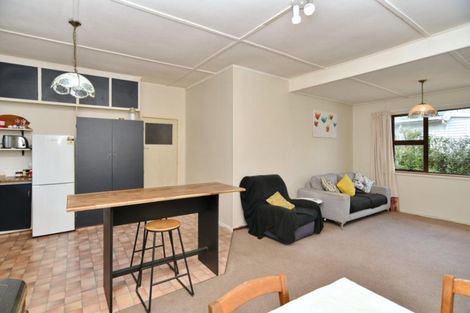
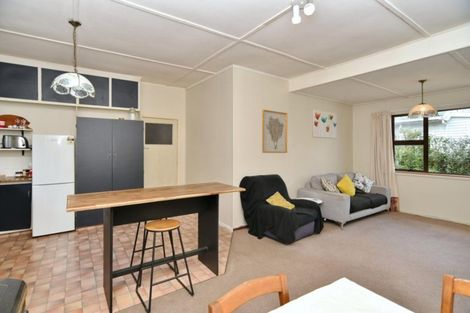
+ wall art (275, 132)
